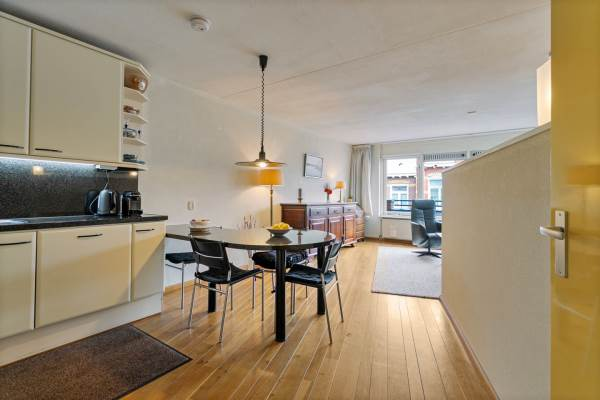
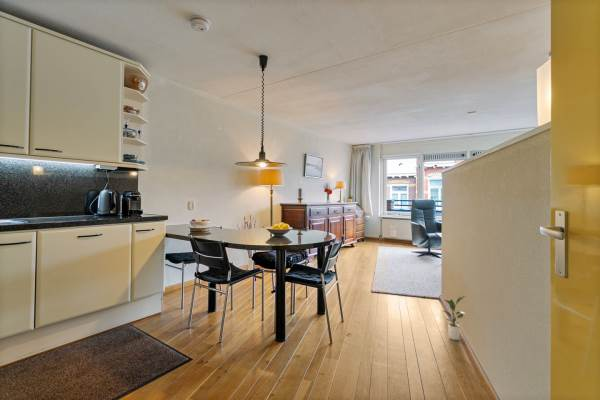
+ potted plant (453, 315)
